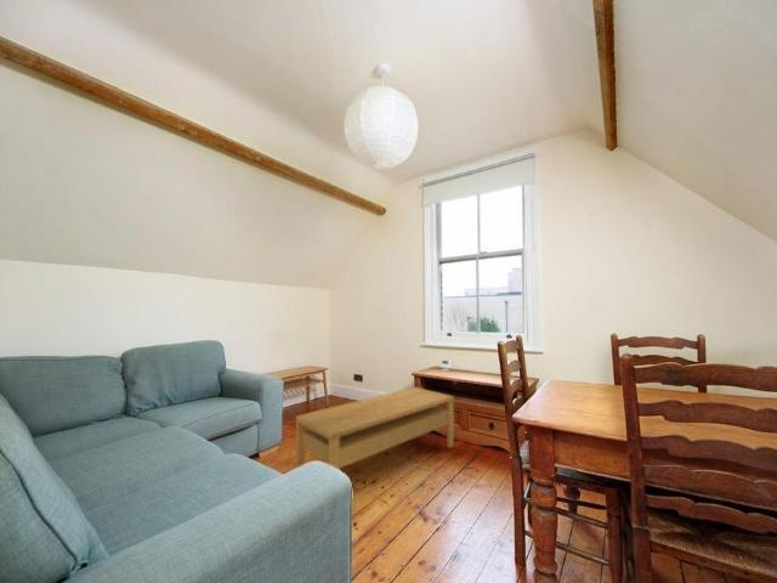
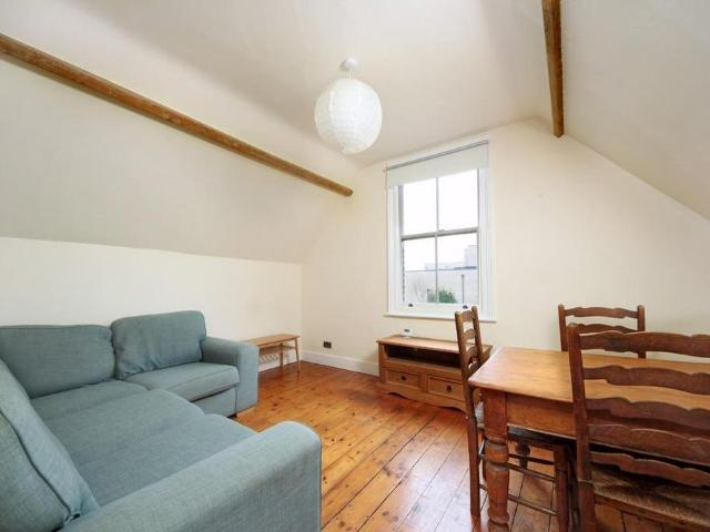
- coffee table (382, 432)
